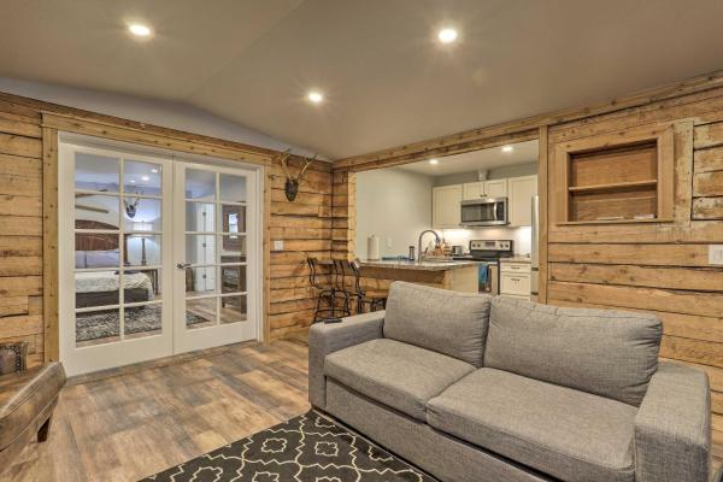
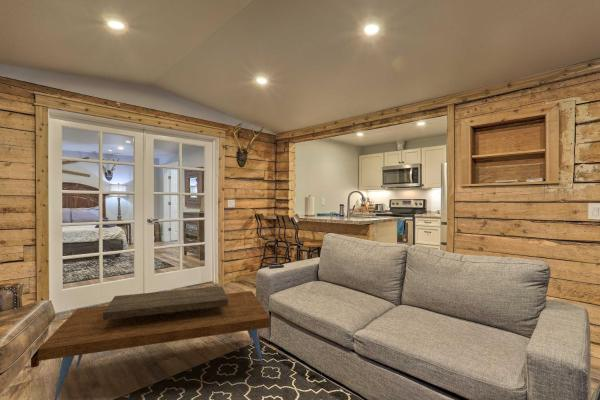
+ coffee table (170, 333)
